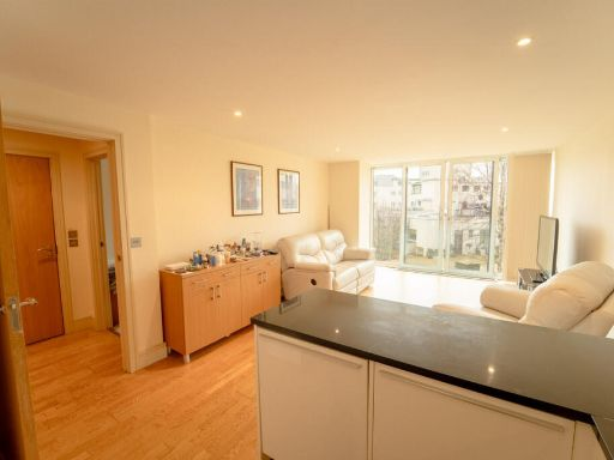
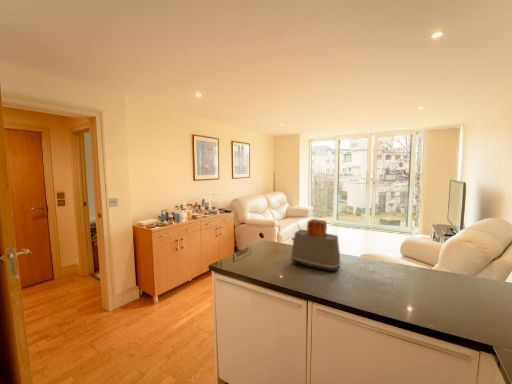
+ toaster (314, 242)
